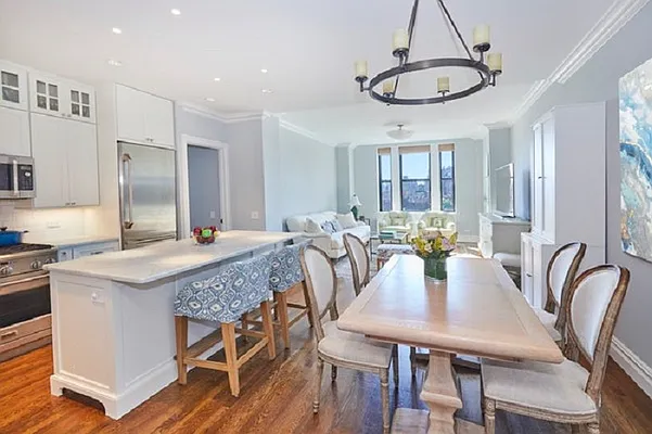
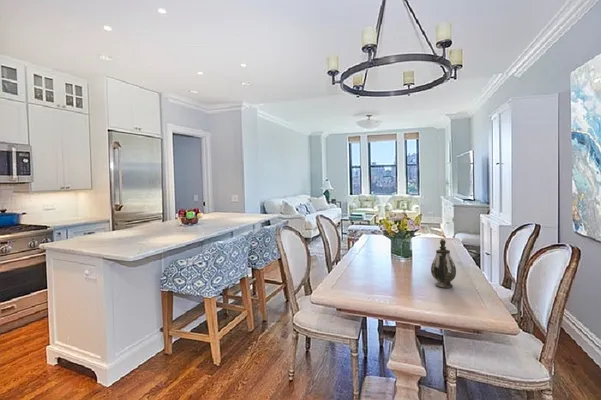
+ teapot (443, 262)
